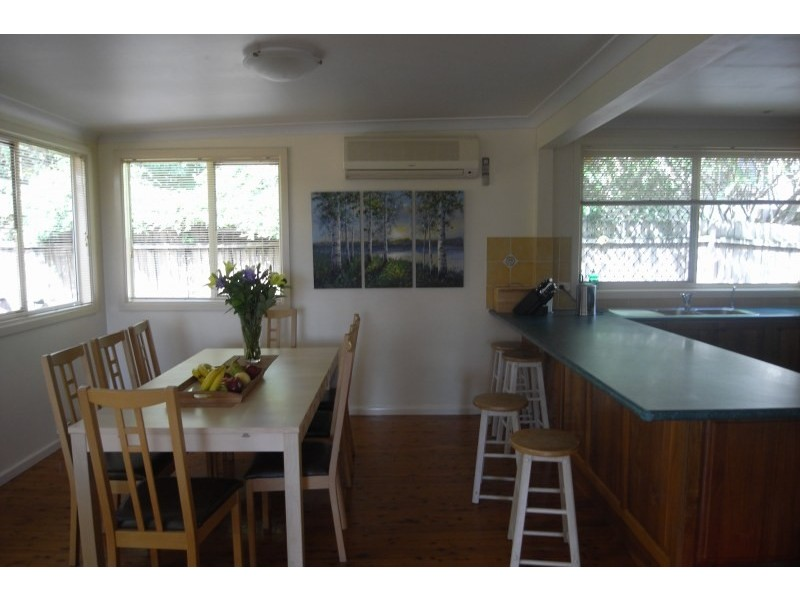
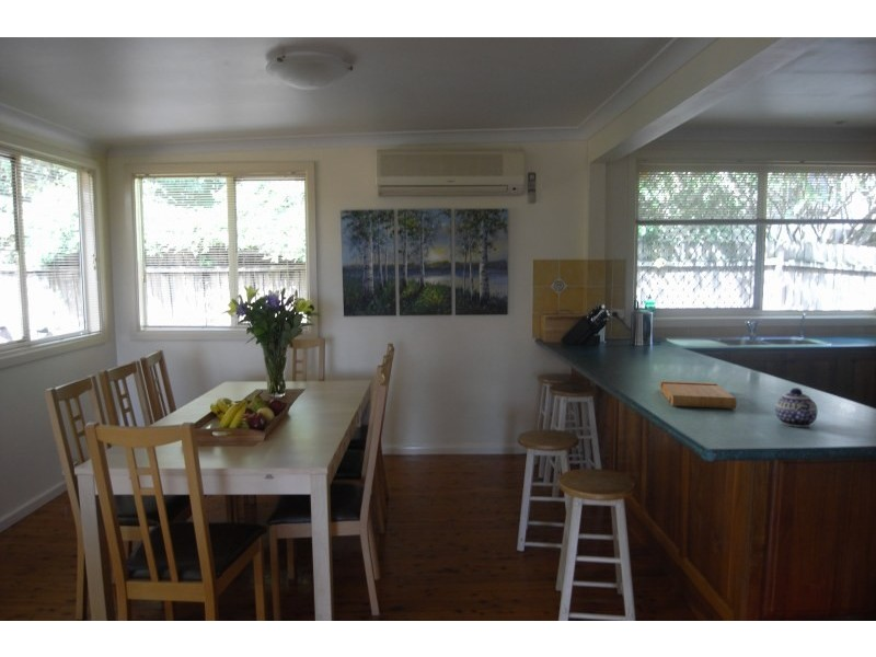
+ cutting board (694, 393)
+ teapot (796, 406)
